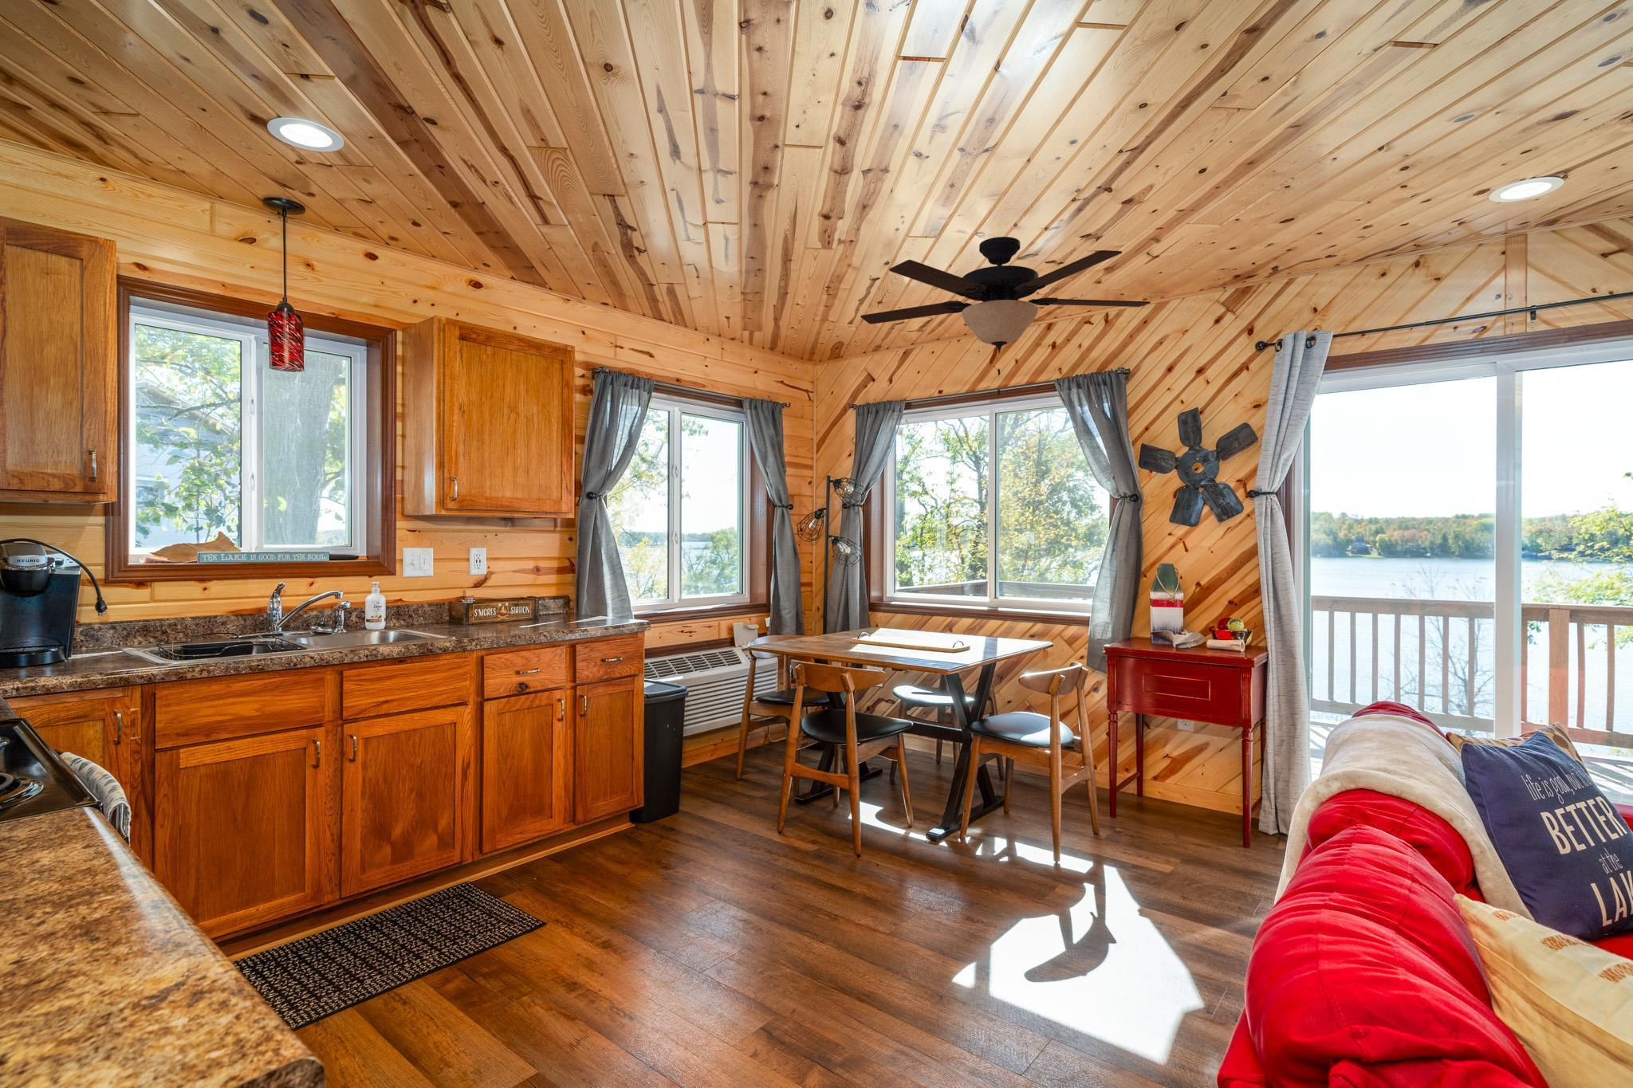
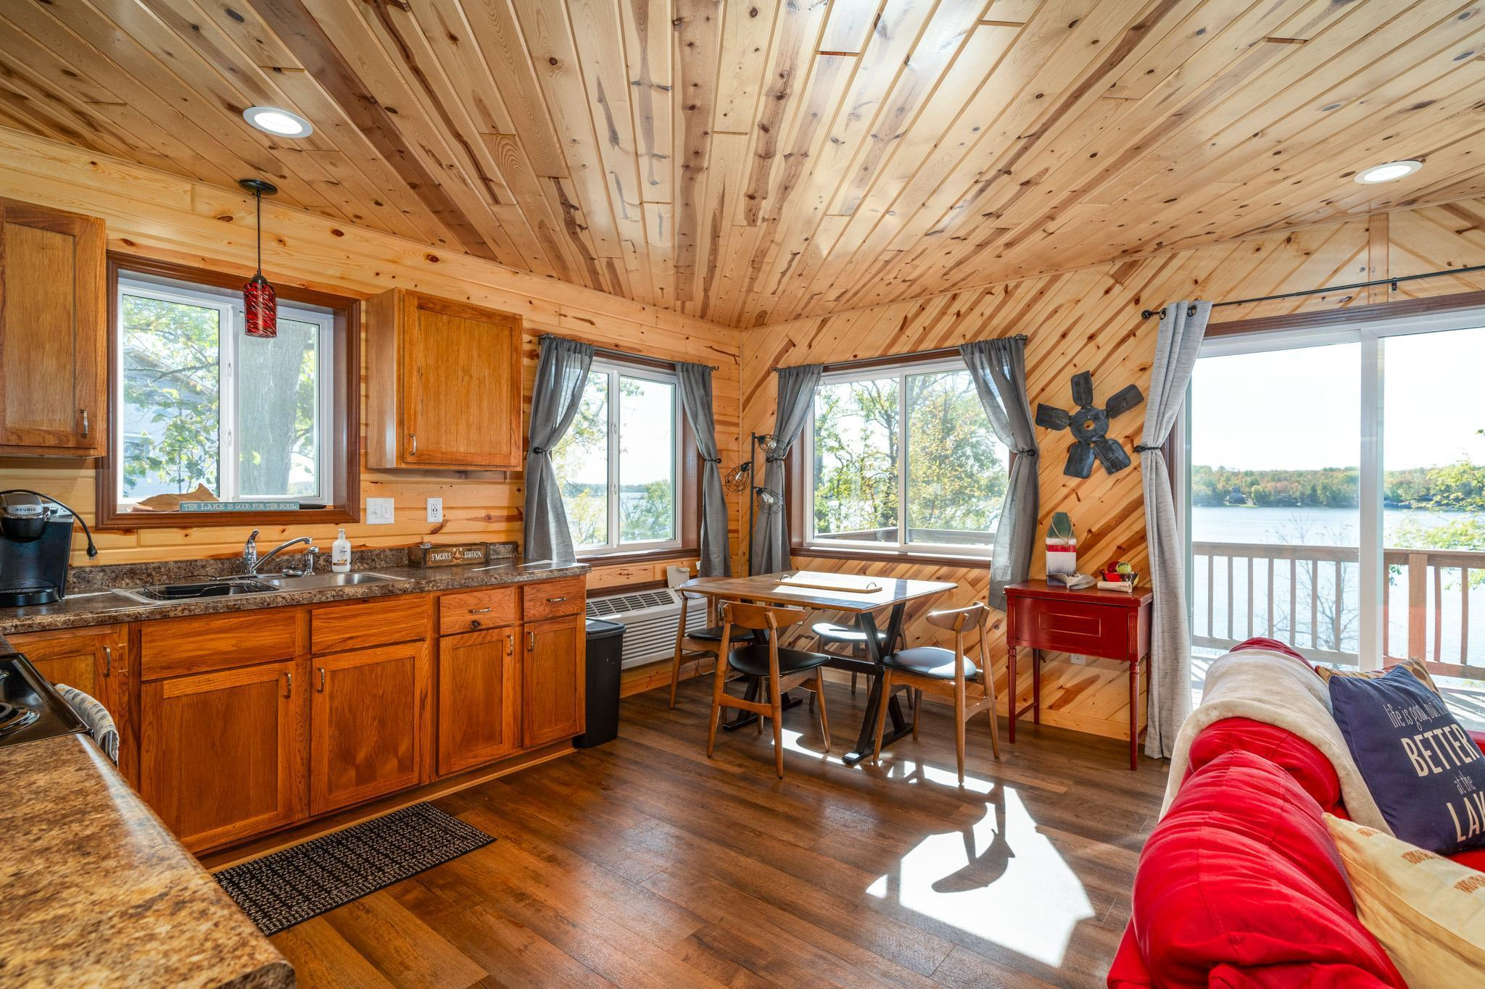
- ceiling fan (999, 322)
